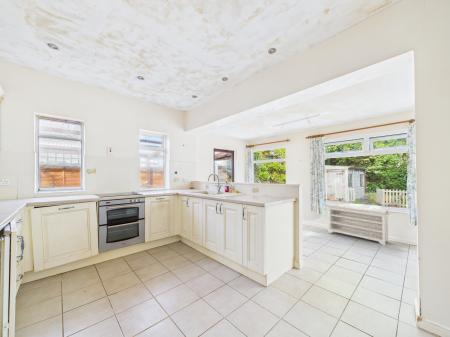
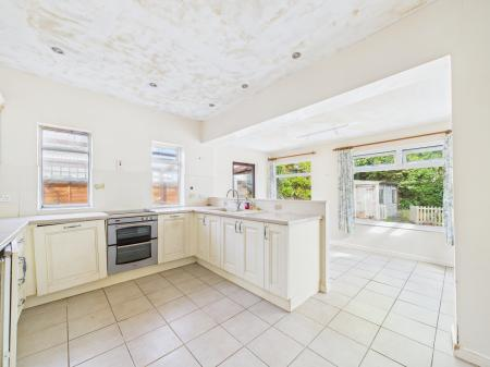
- bench (356, 221)
